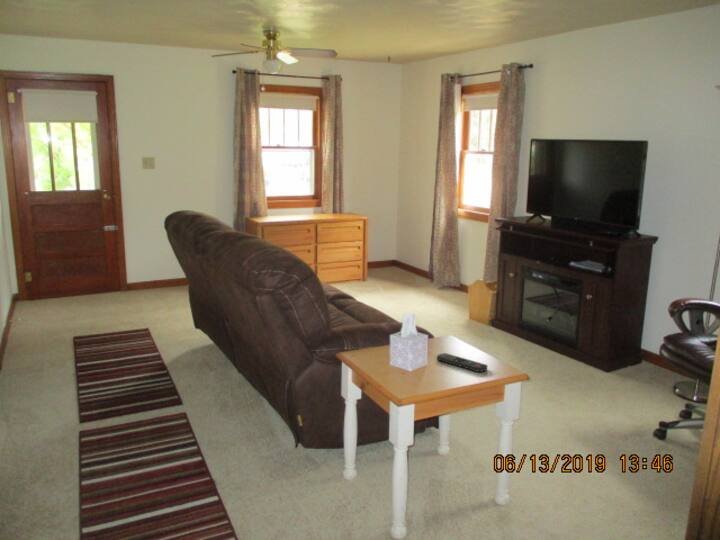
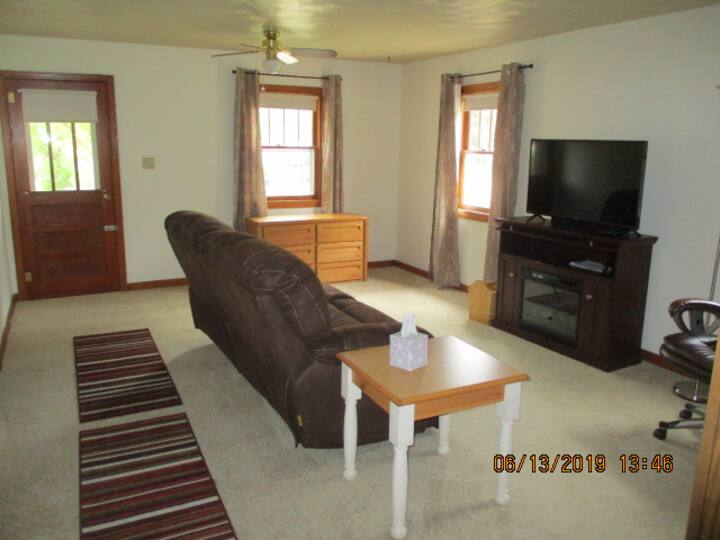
- remote control (461, 362)
